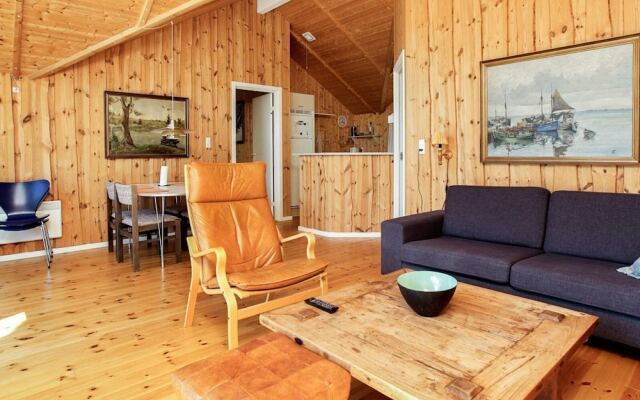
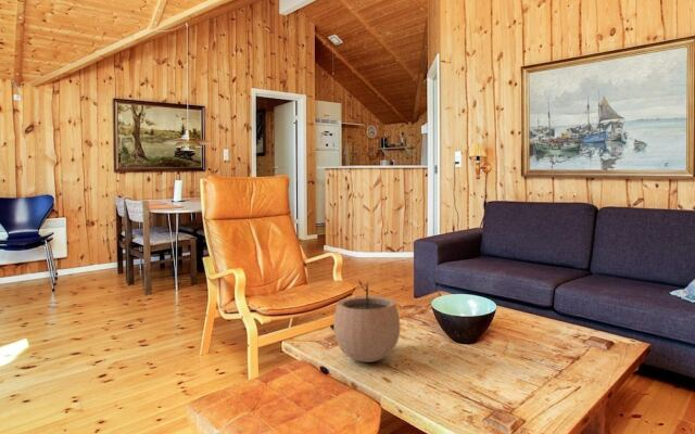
+ plant pot (366, 318)
